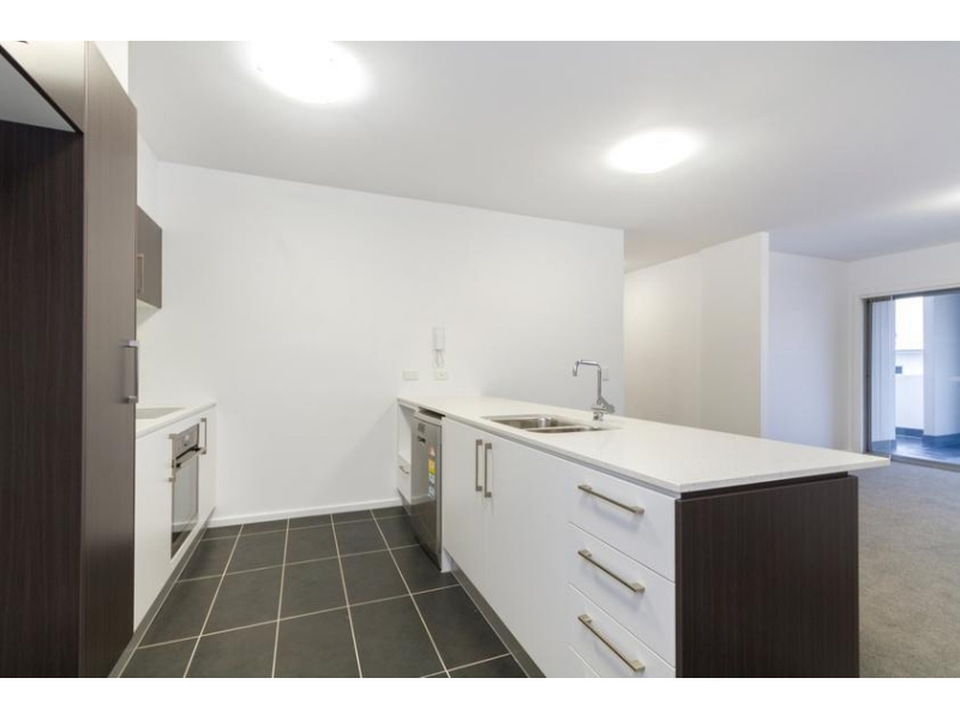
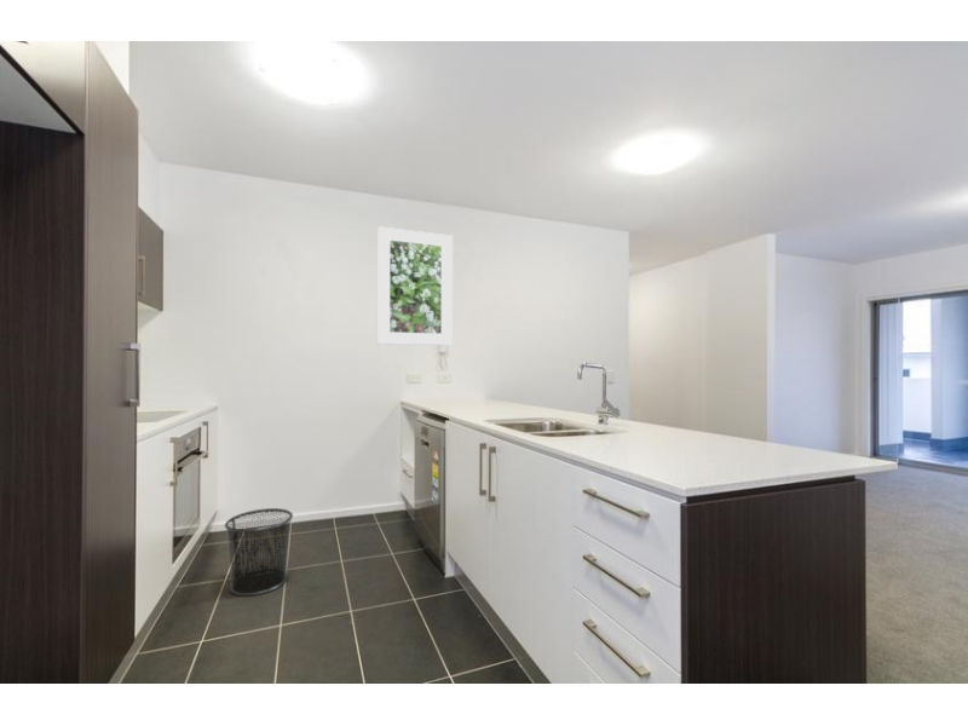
+ waste bin (259, 551)
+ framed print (415, 288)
